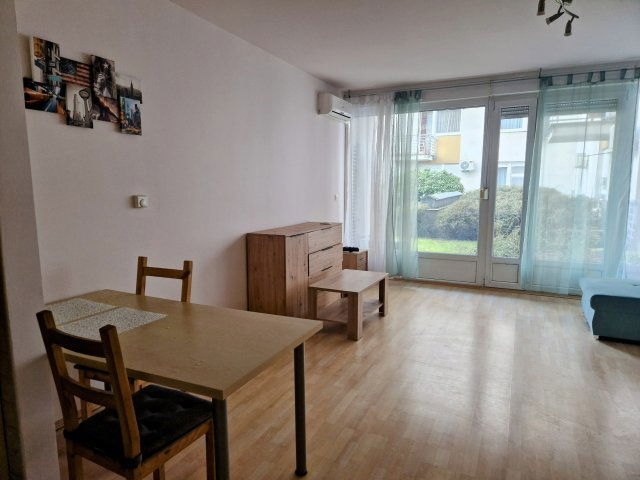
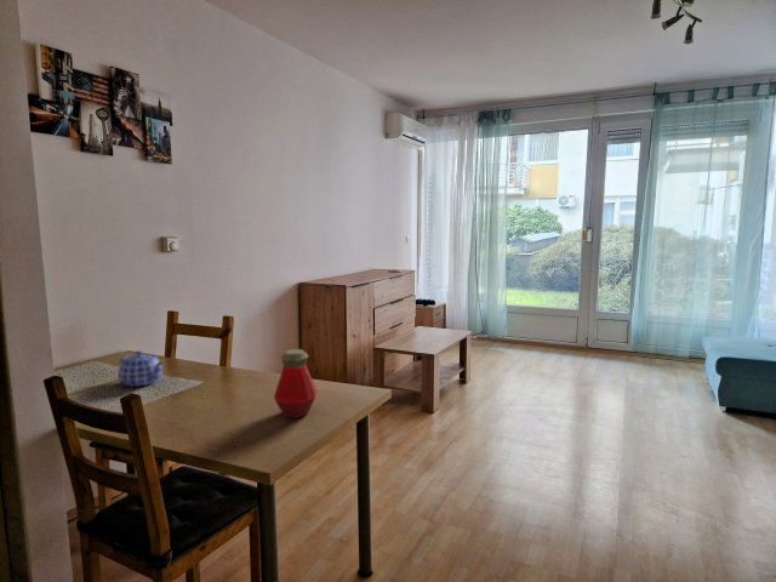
+ bottle (295, 382)
+ teapot (141, 366)
